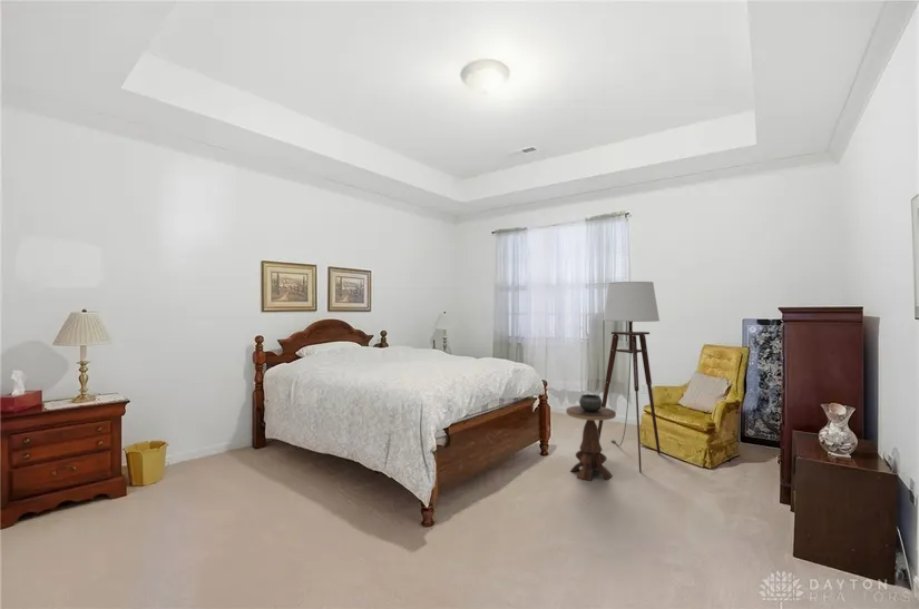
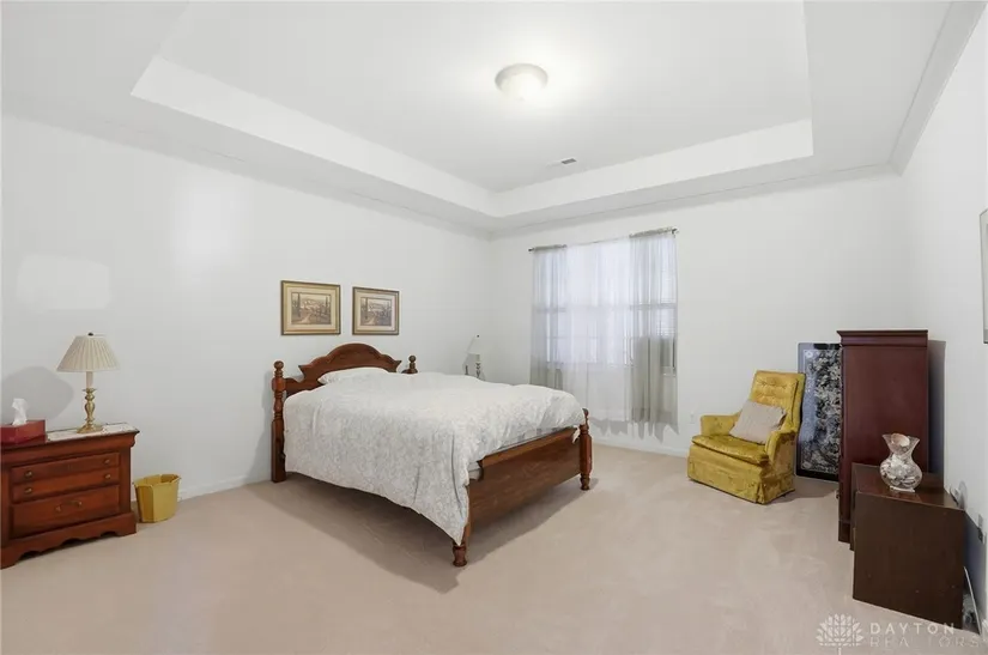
- side table (590, 434)
- floor lamp (629, 369)
